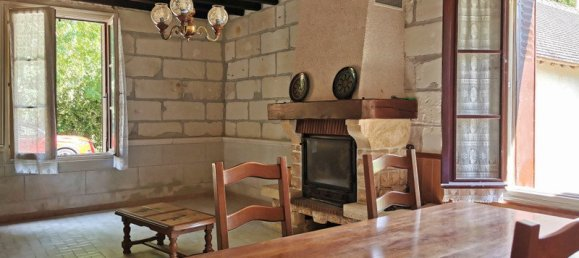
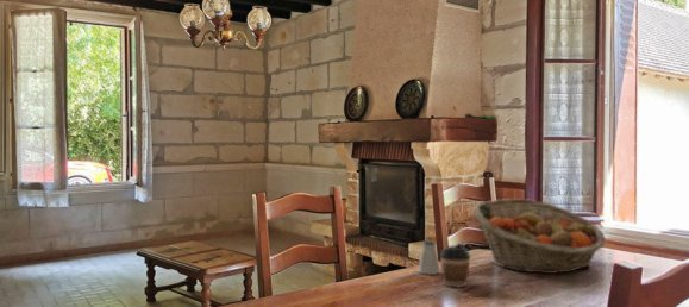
+ fruit basket (537, 233)
+ coffee cup (455, 264)
+ saltshaker (428, 256)
